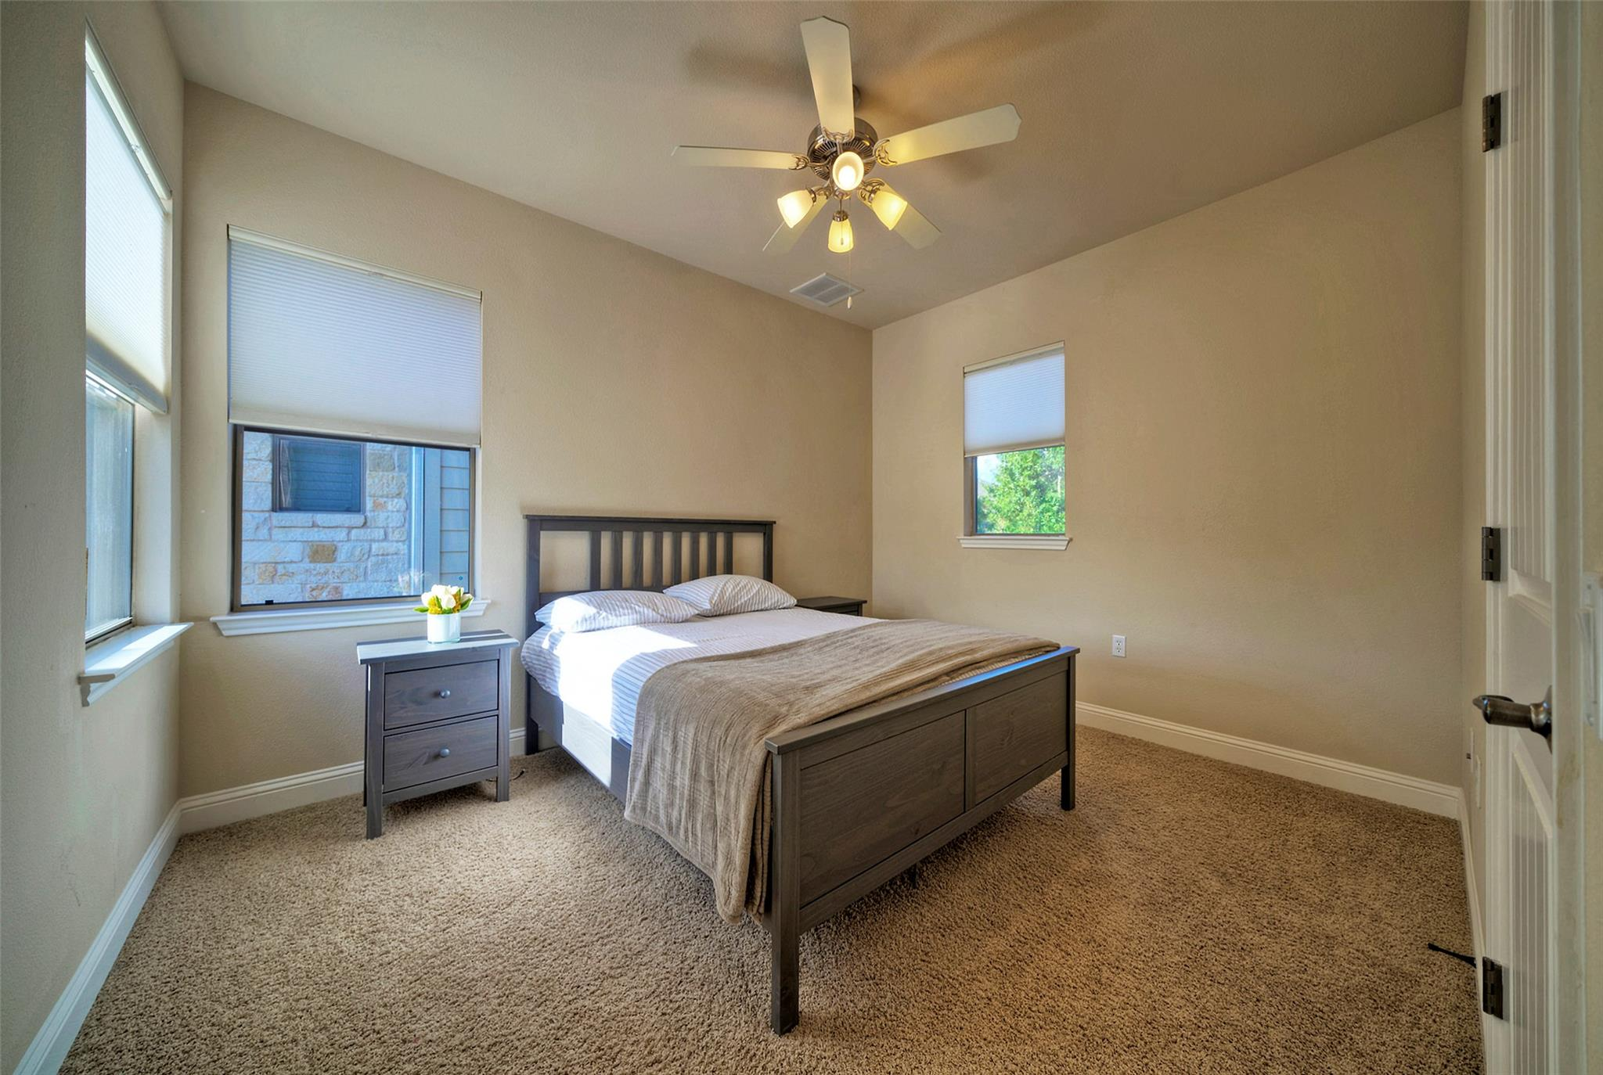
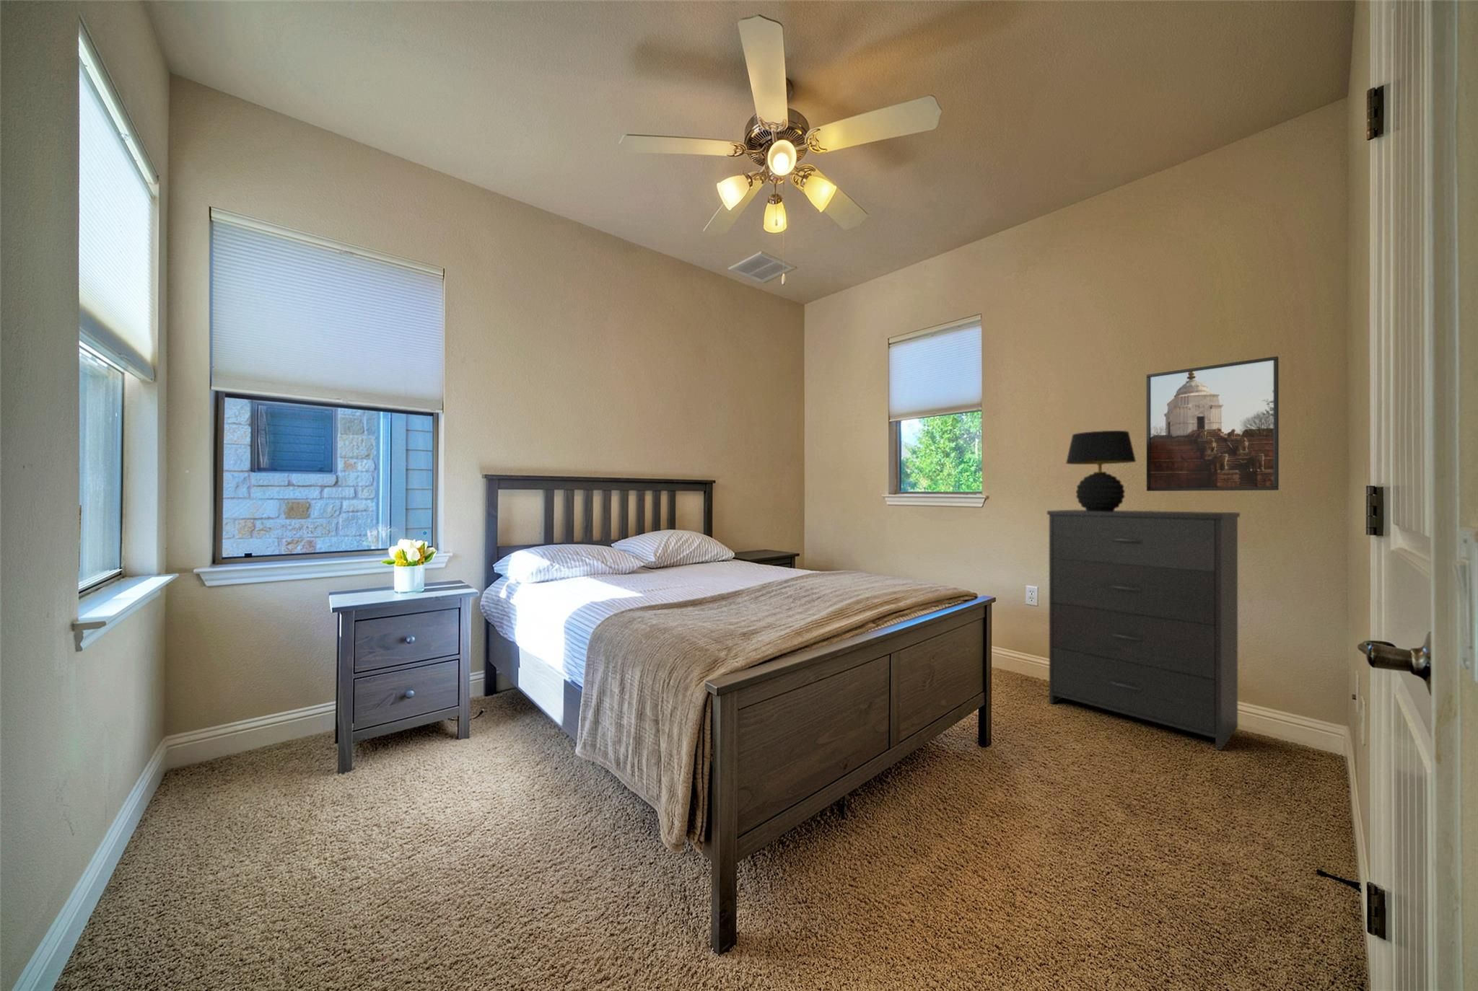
+ dresser (1137, 613)
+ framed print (1207, 428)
+ table lamp (1100, 471)
